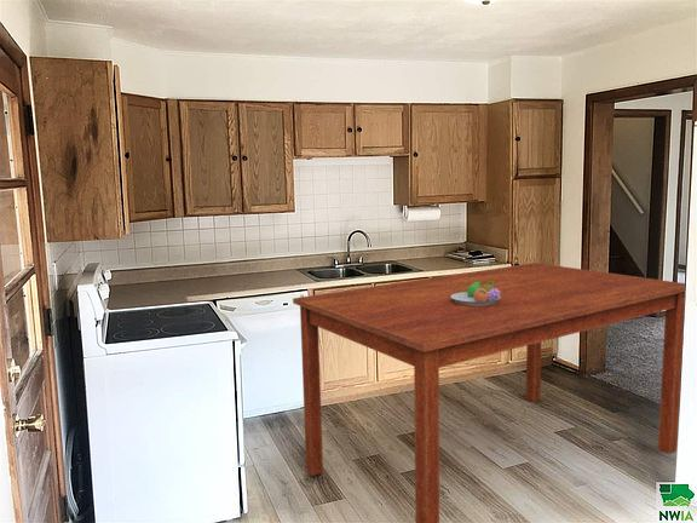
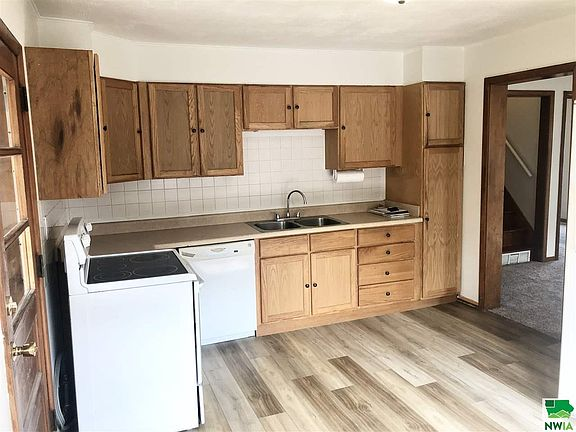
- fruit bowl (476, 291)
- dining table (488, 355)
